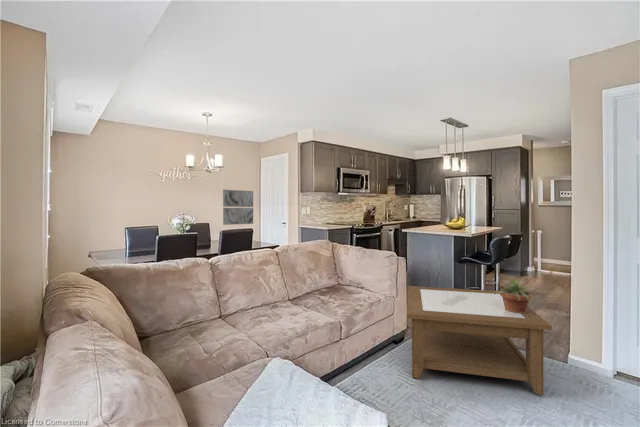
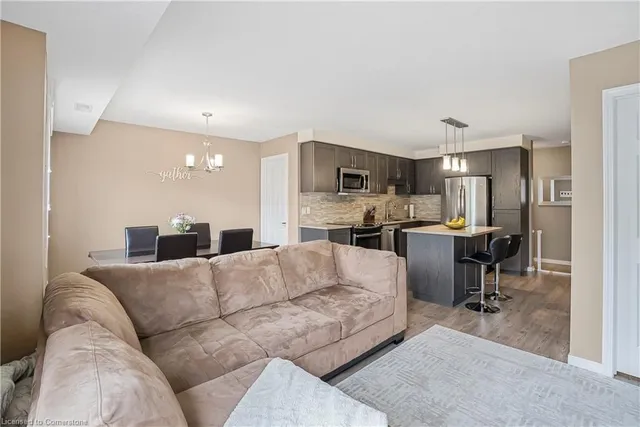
- coffee table (464, 330)
- wall art (238, 206)
- potted plant (516, 293)
